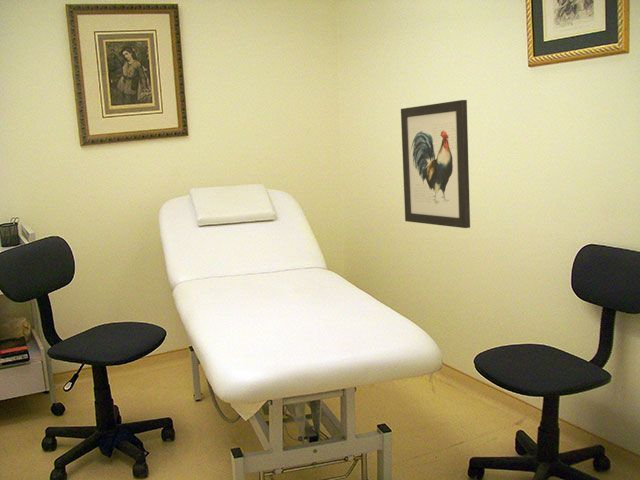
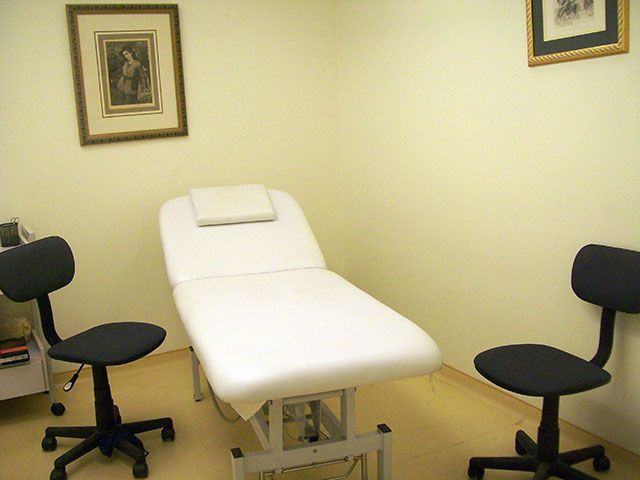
- wall art (433, 165)
